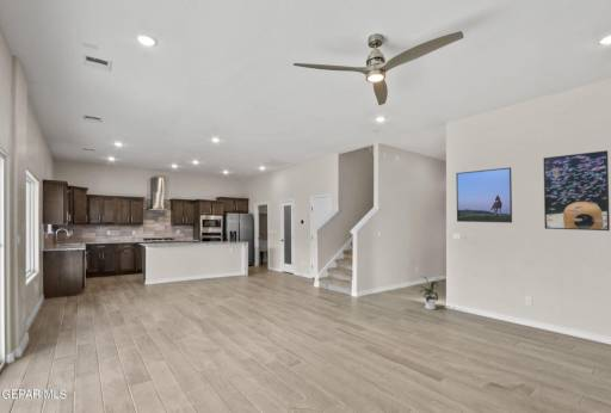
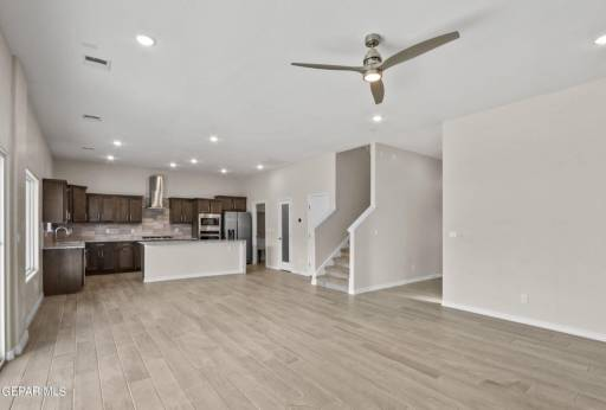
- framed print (574, 191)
- house plant (428, 292)
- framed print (482, 196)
